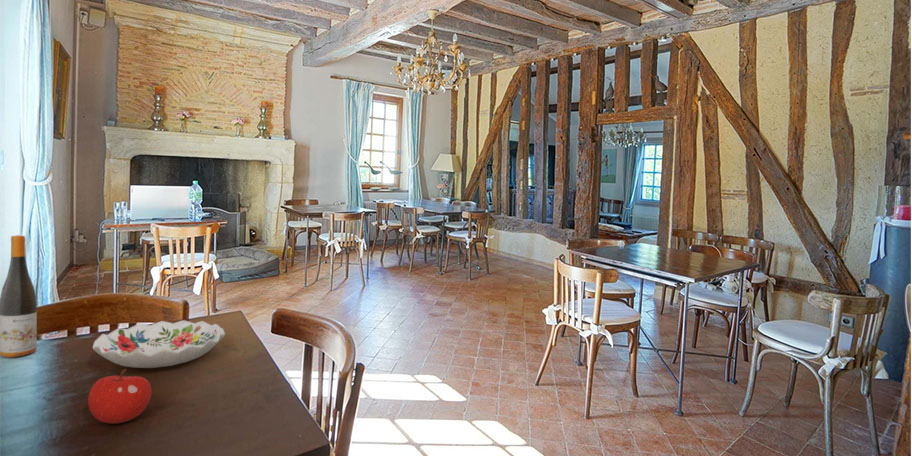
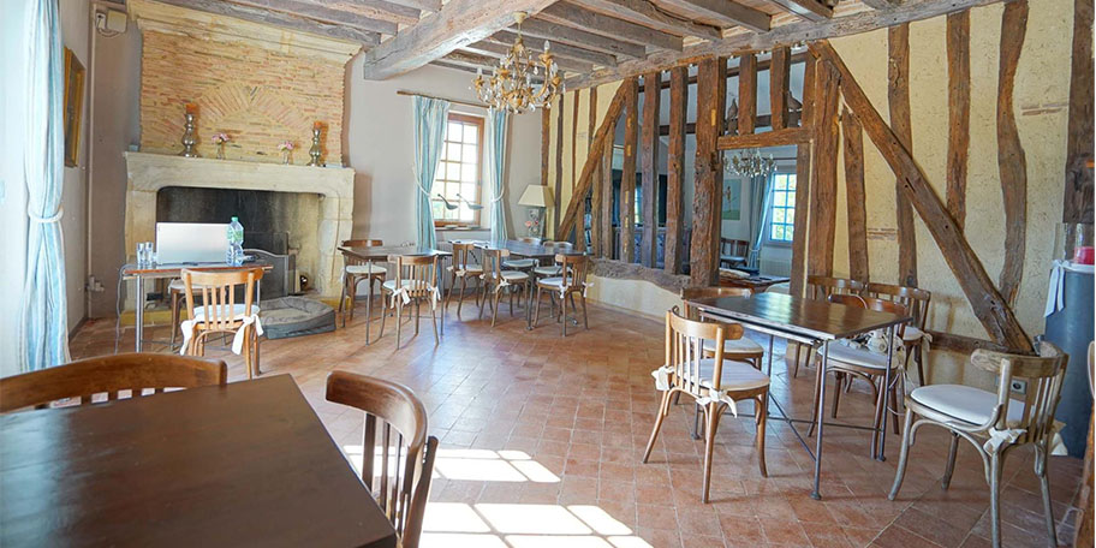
- wine bottle (18, 294)
- decorative bowl (162, 346)
- fruit (120, 394)
